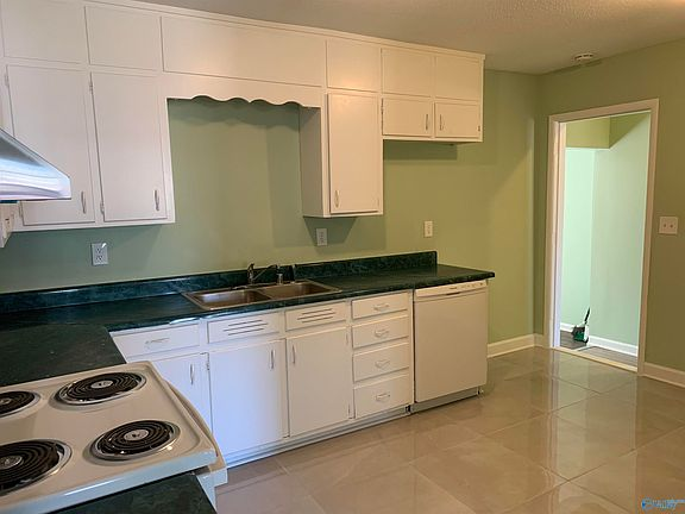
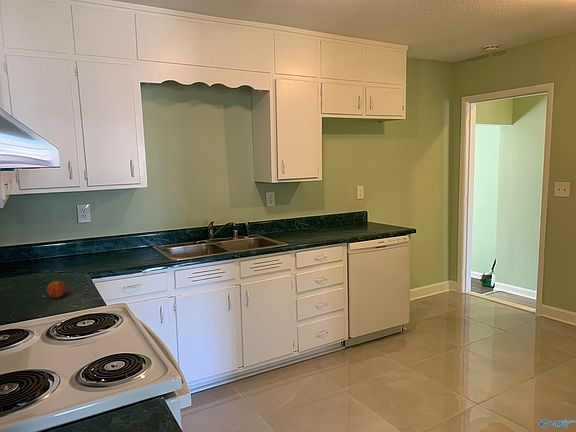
+ fruit (56, 288)
